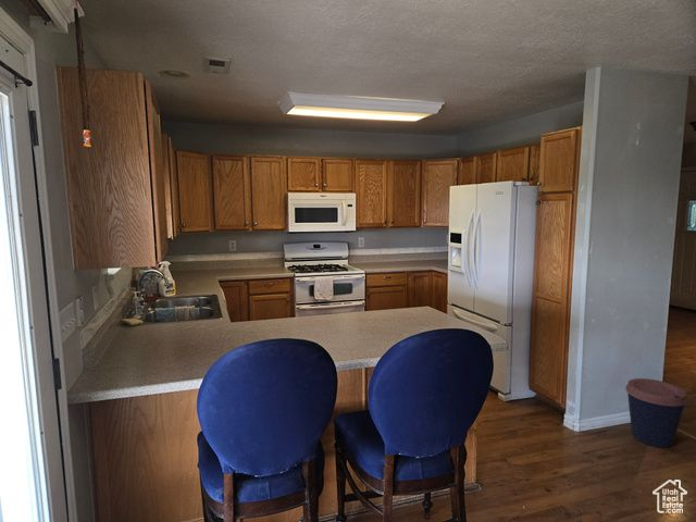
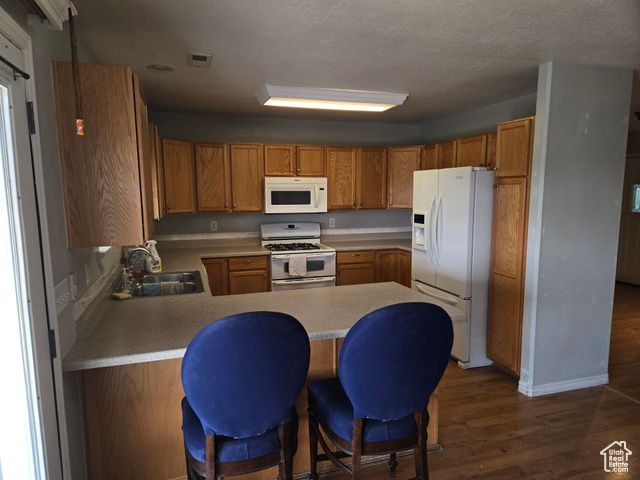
- coffee cup (654, 412)
